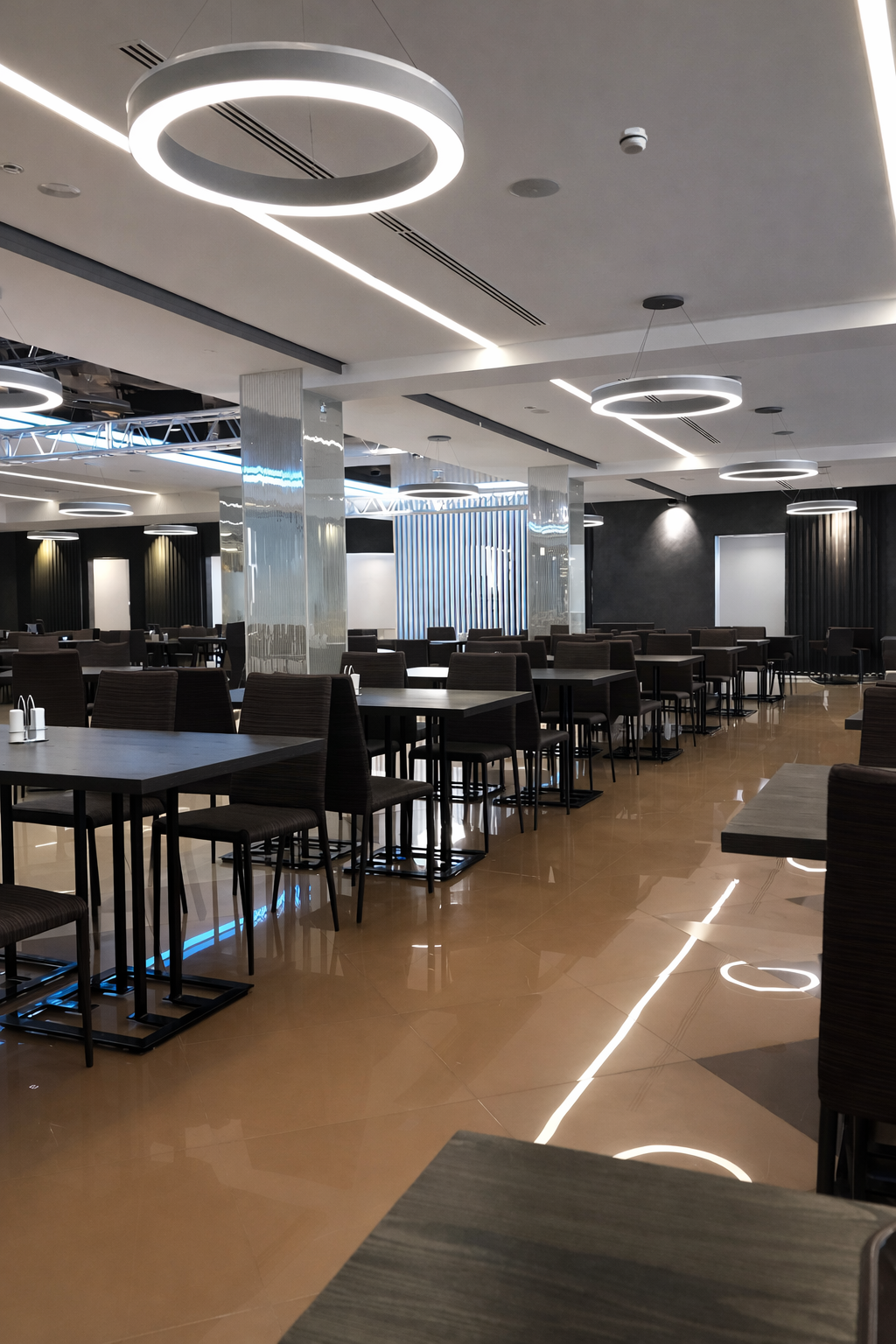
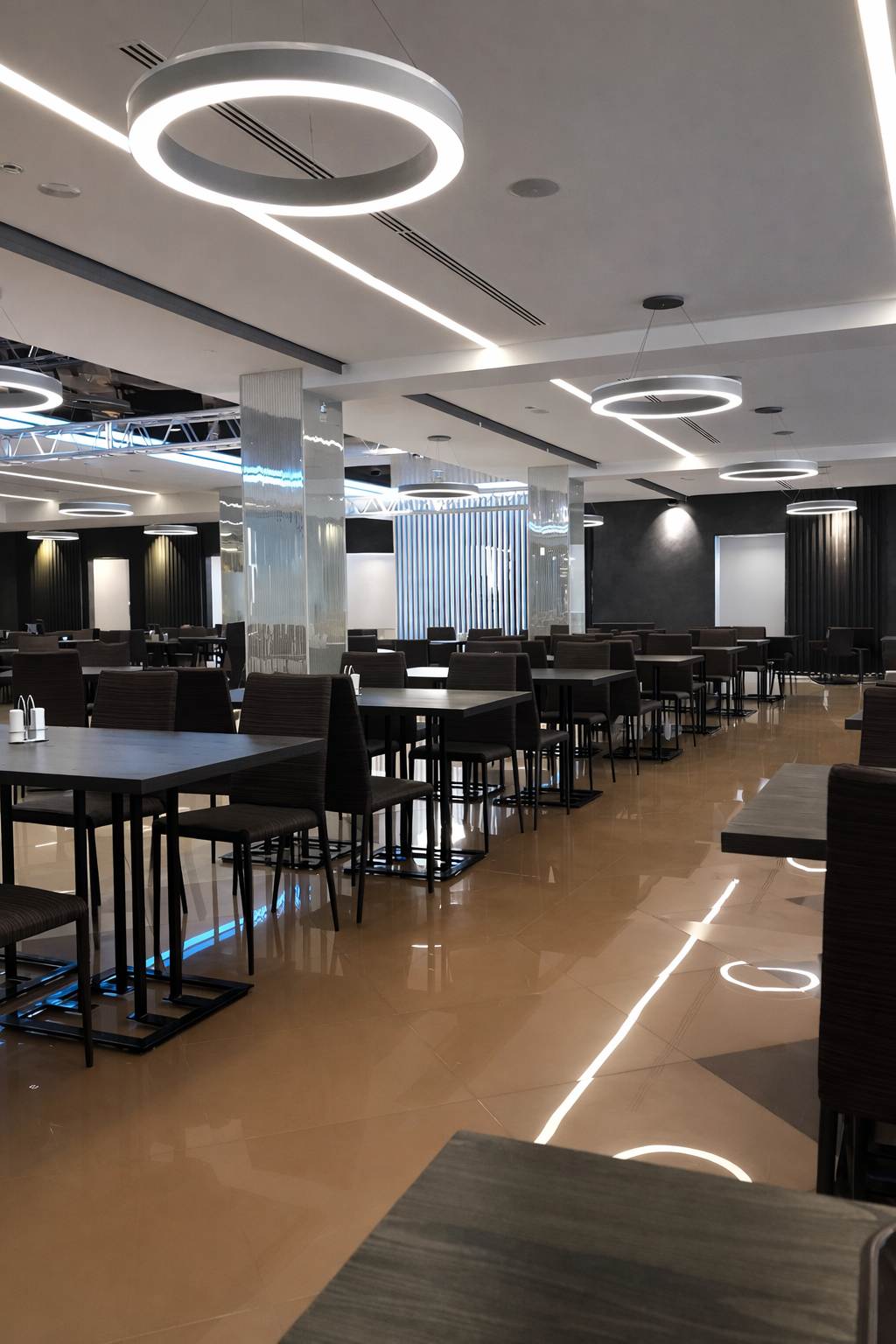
- smoke detector (633, 141)
